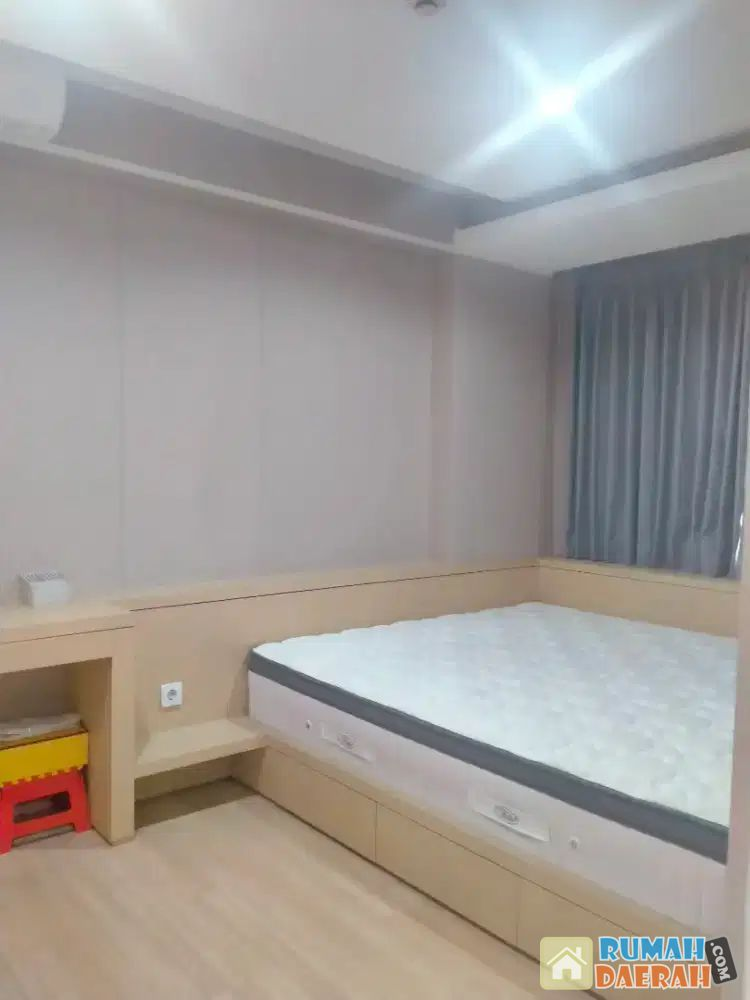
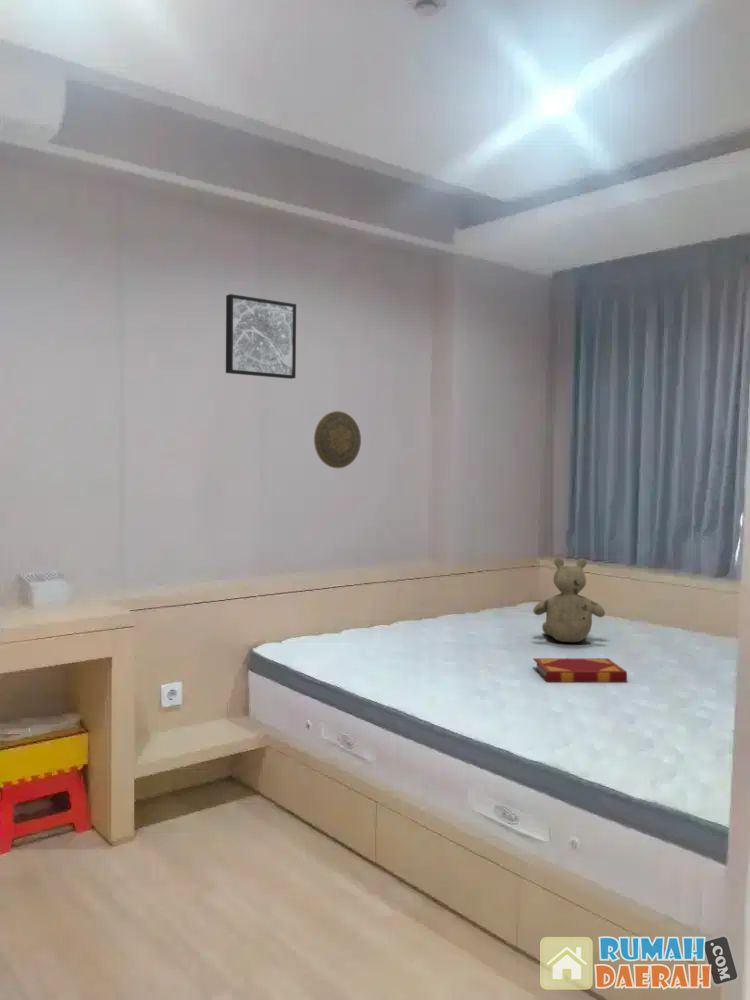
+ teddy bear (567, 598)
+ wall art (261, 337)
+ hardback book (578, 670)
+ decorative plate (339, 439)
